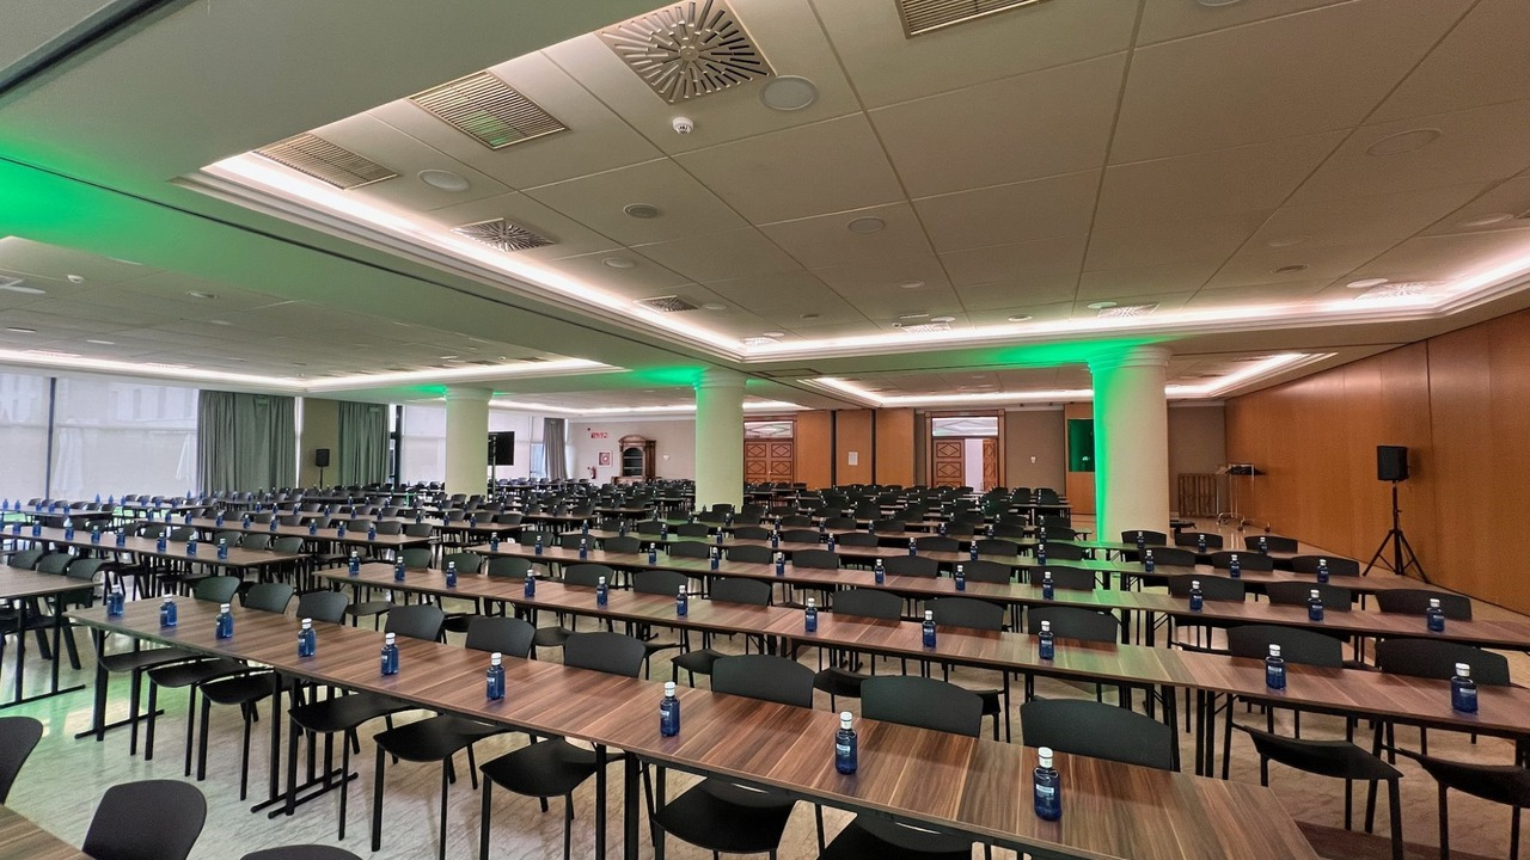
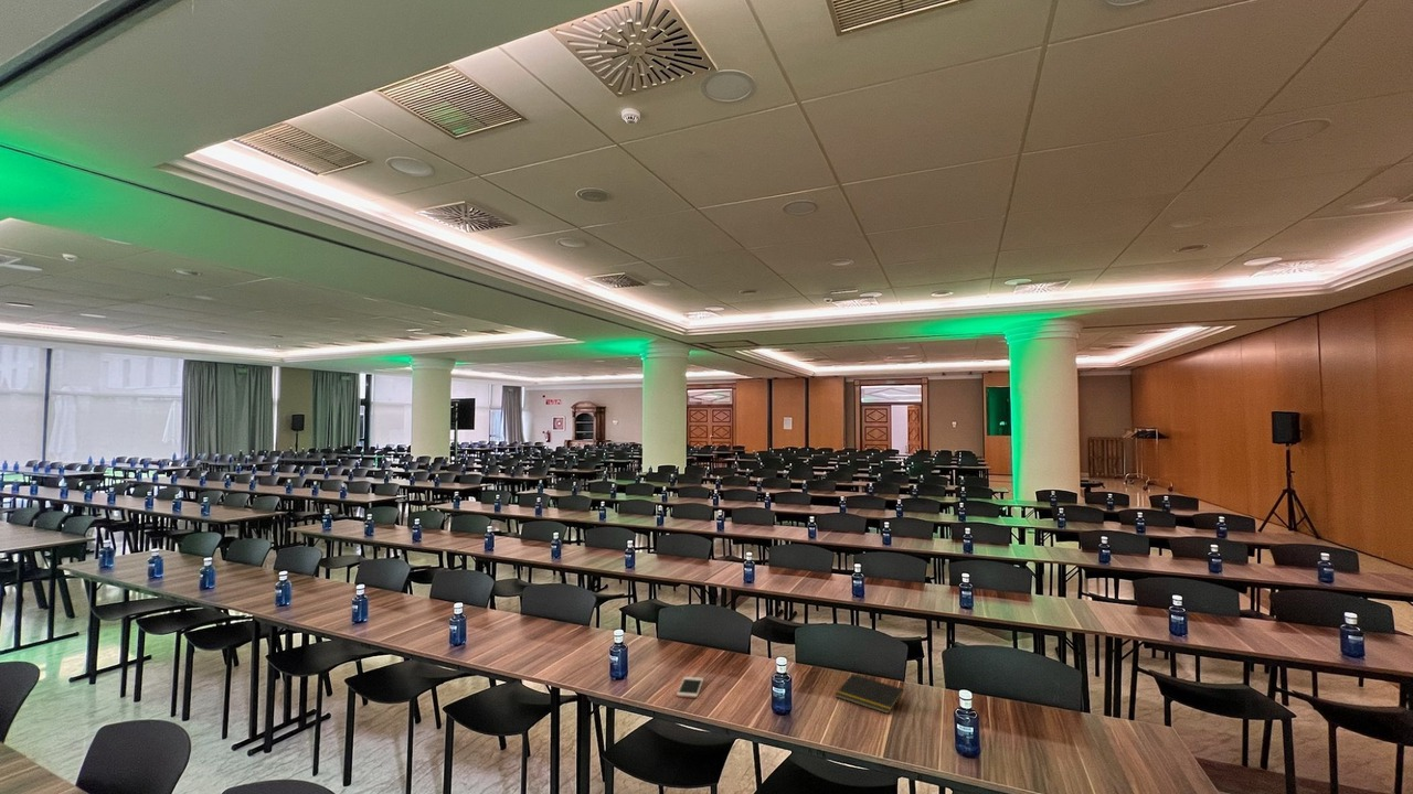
+ notepad (869, 693)
+ cell phone (690, 686)
